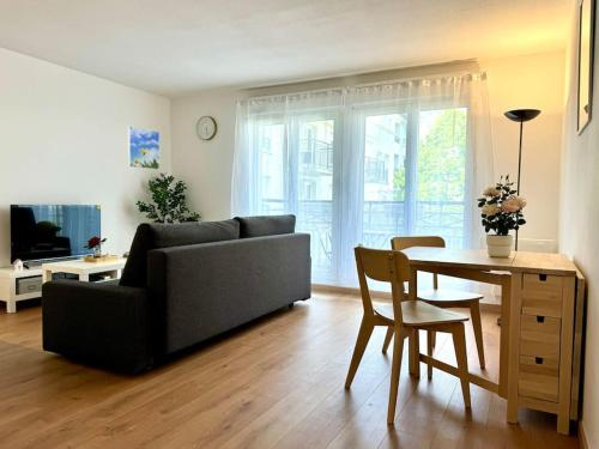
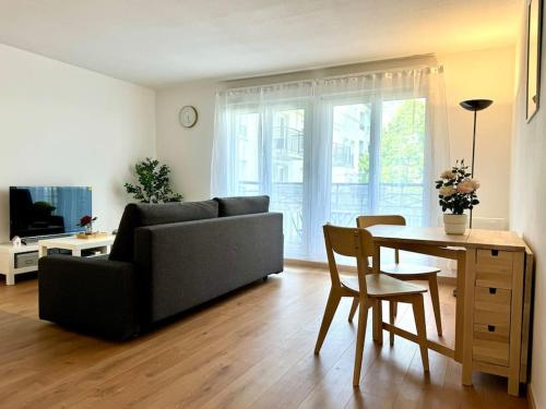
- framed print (144, 148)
